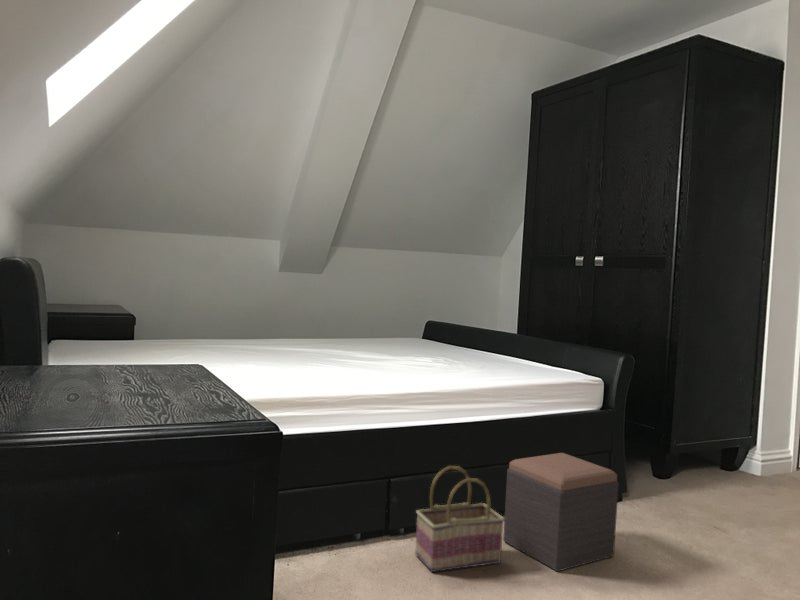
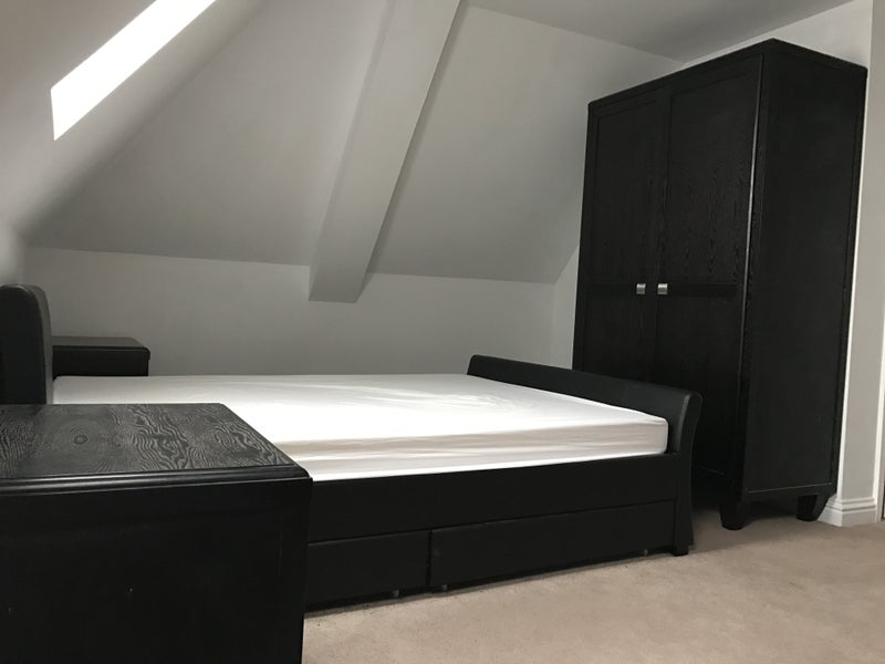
- basket (459, 515)
- footstool (560, 506)
